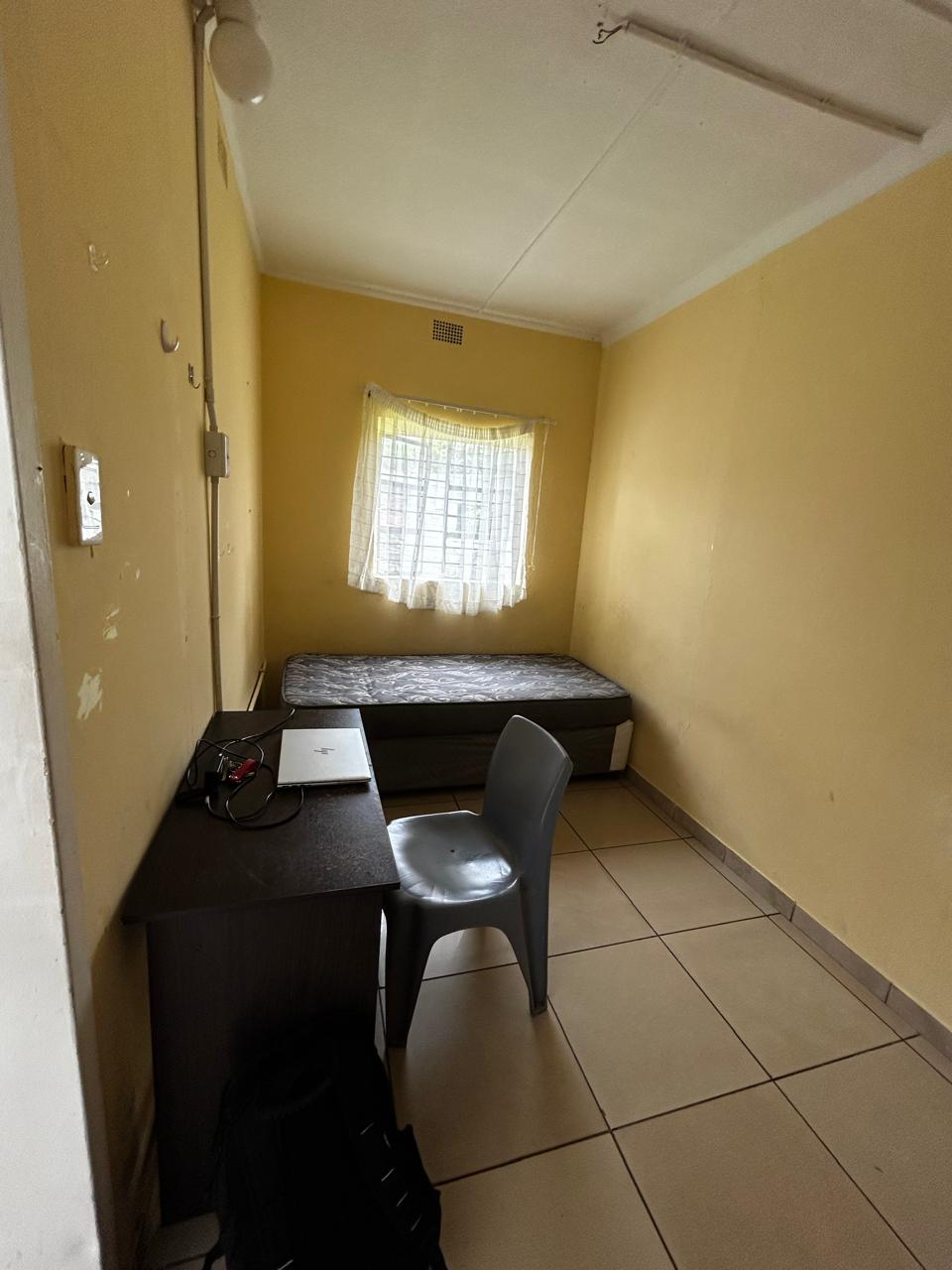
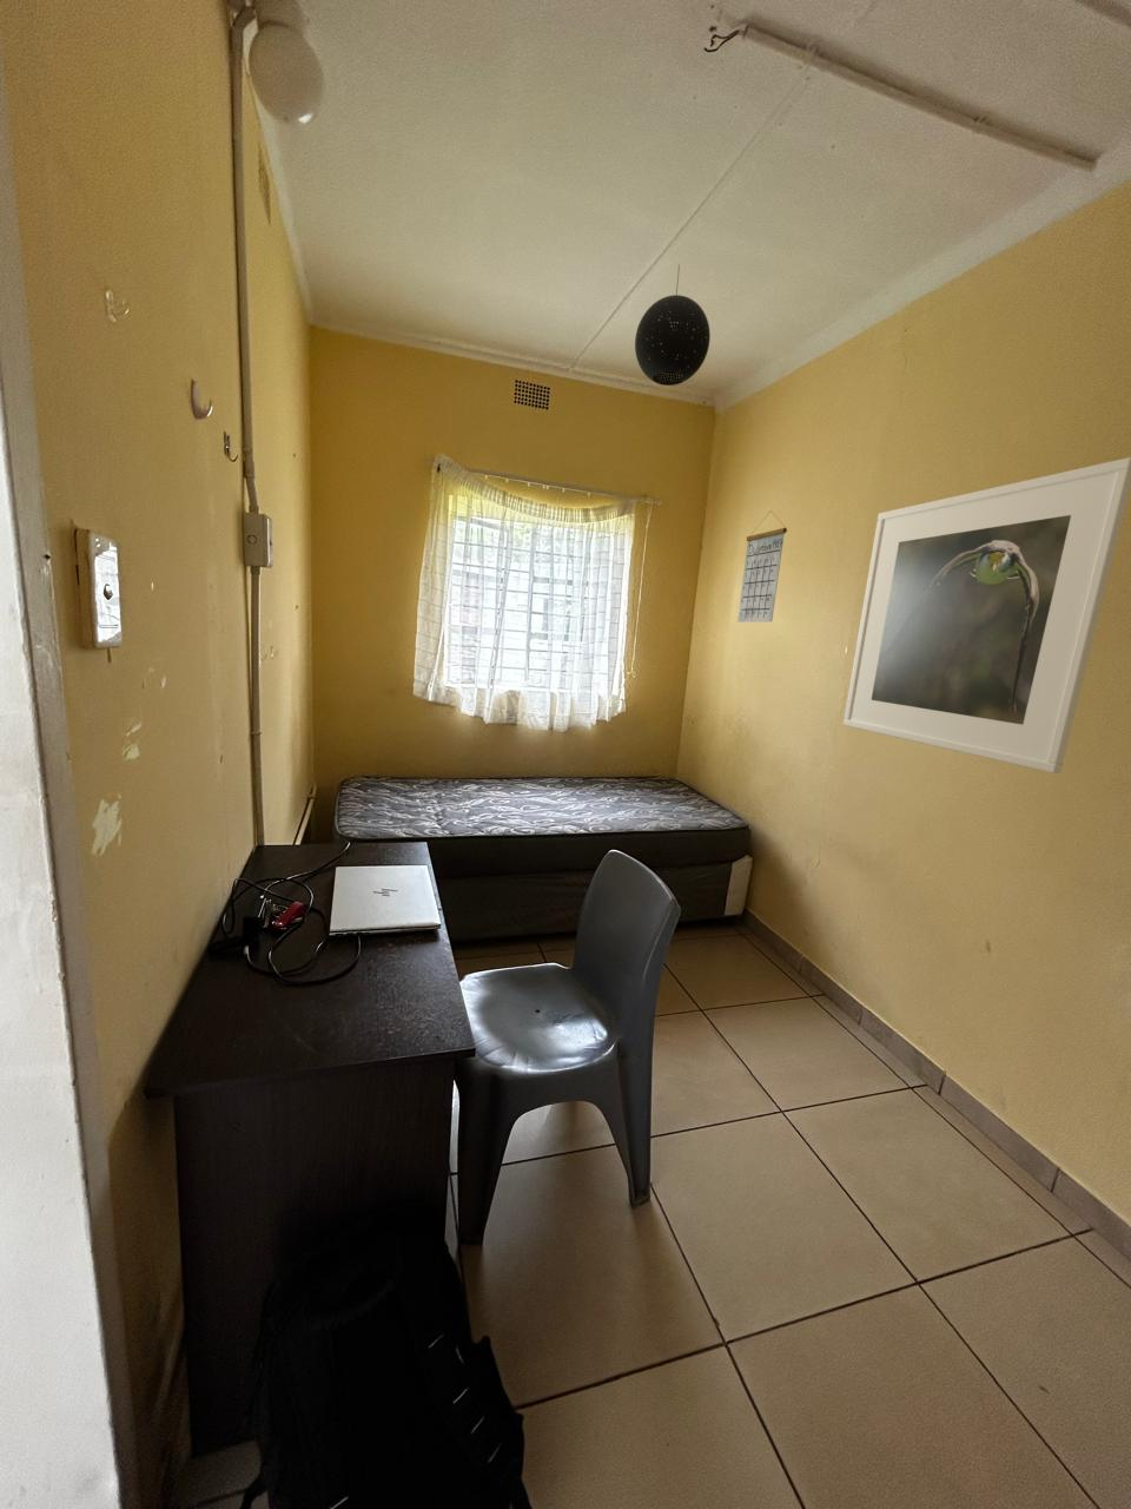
+ pendant light (674, 322)
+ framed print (955, 623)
+ calendar (762, 567)
